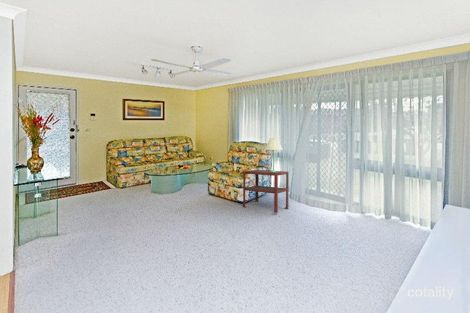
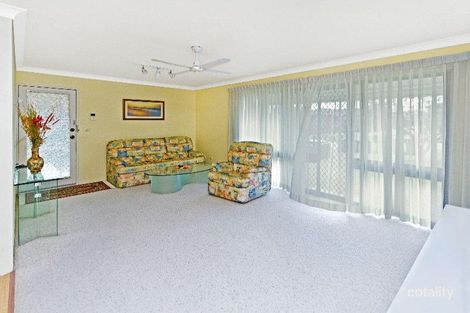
- side table (265, 189)
- table lamp (273, 155)
